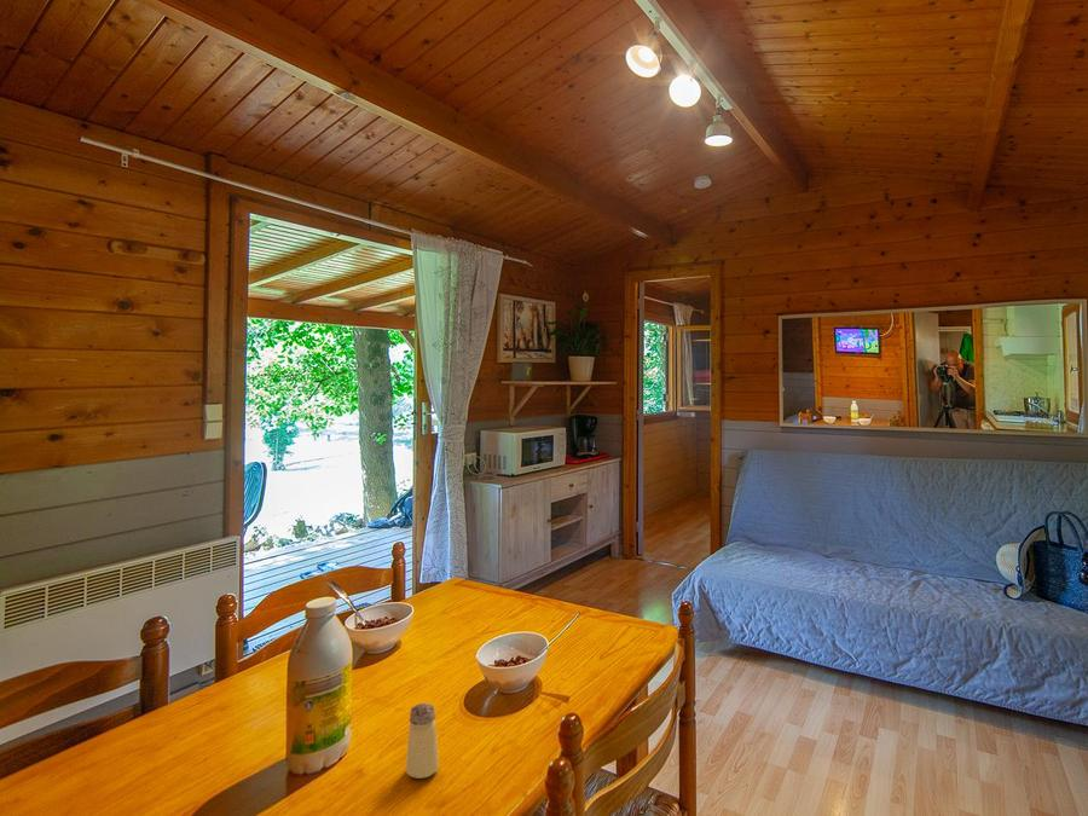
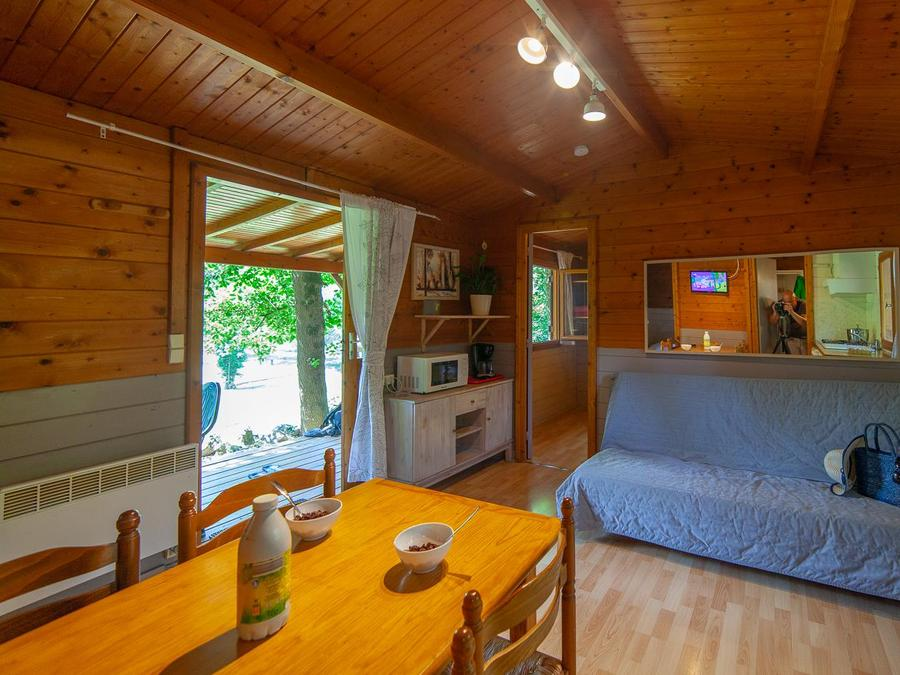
- saltshaker (422, 737)
